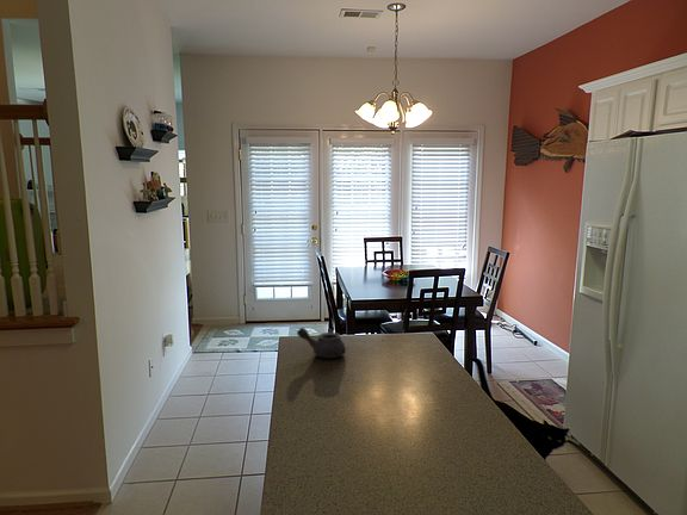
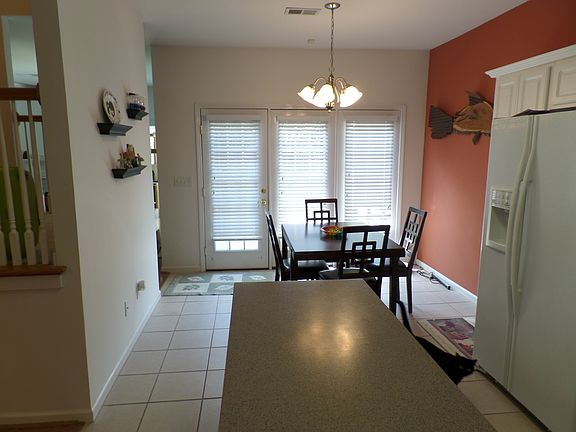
- teapot (321, 340)
